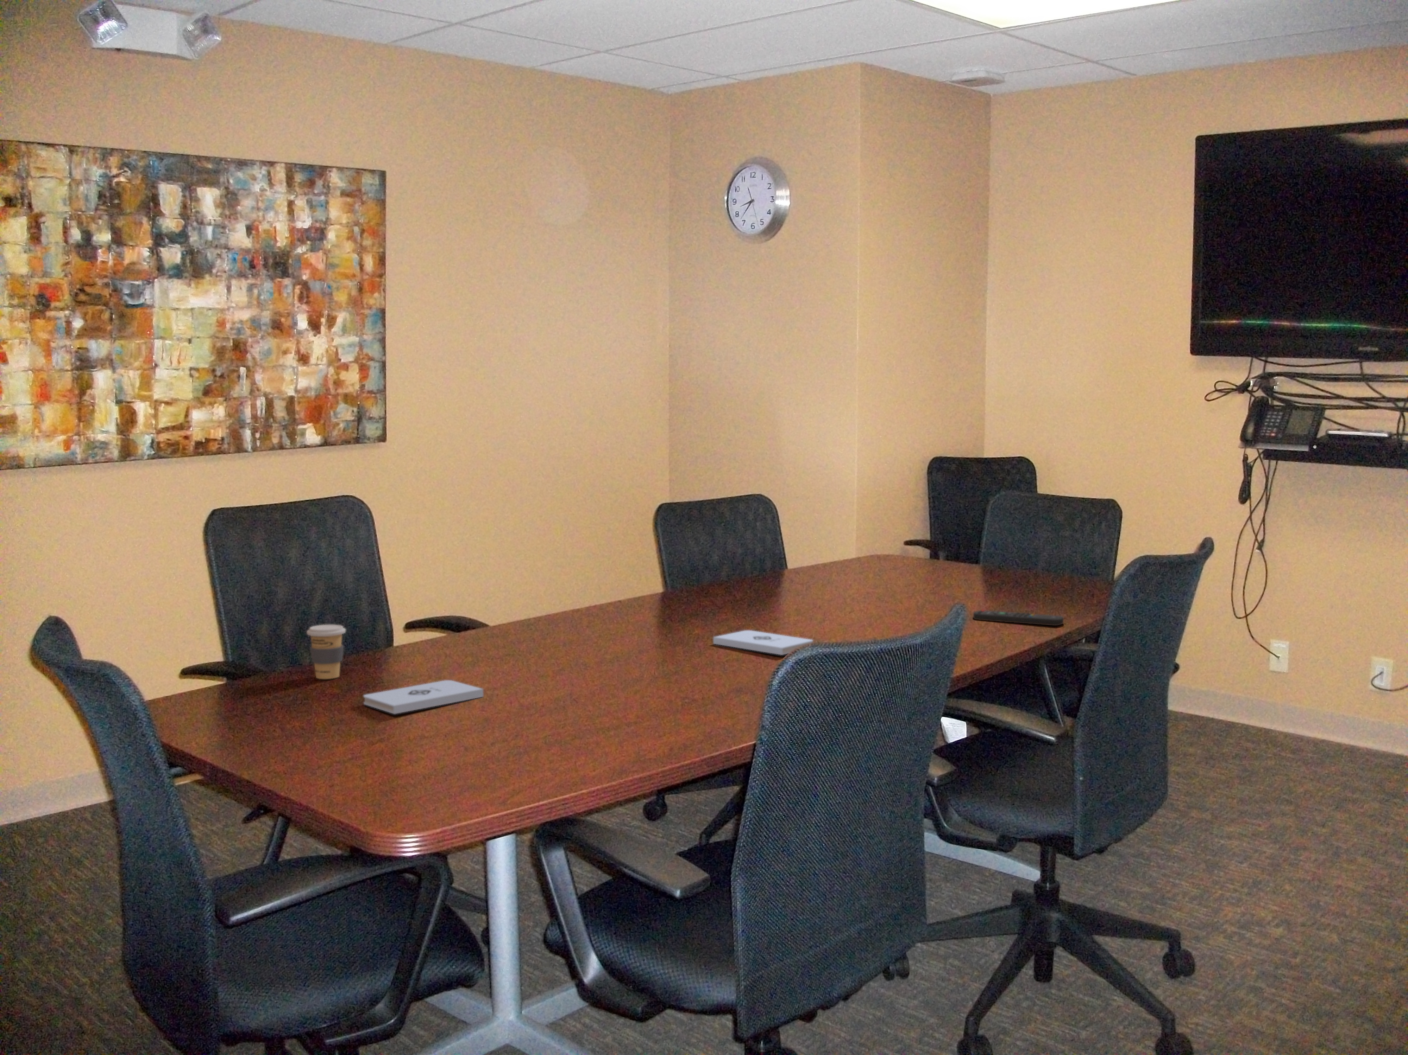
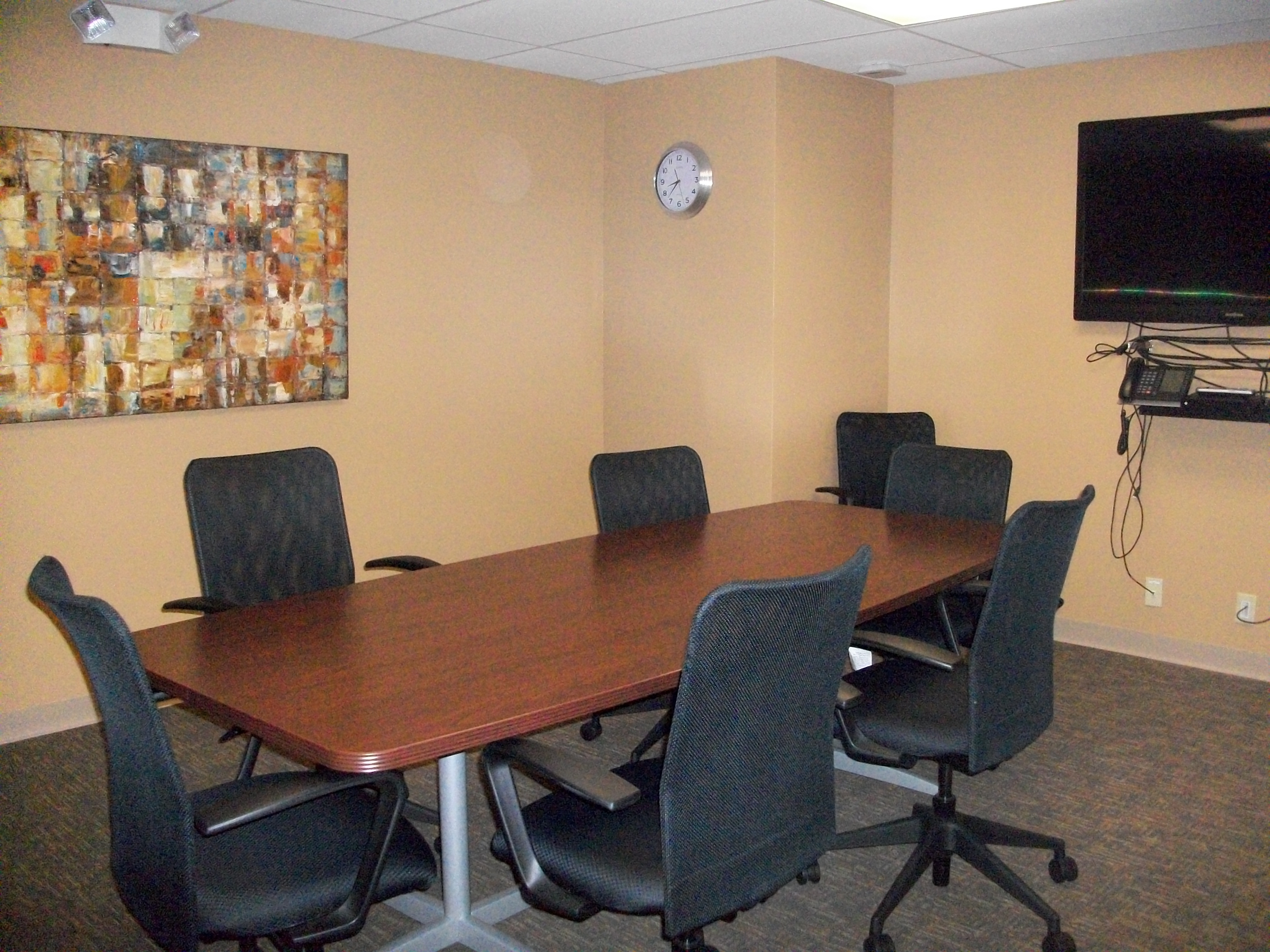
- notepad (764, 642)
- notepad (422, 696)
- coffee cup (327, 652)
- remote control (1018, 617)
